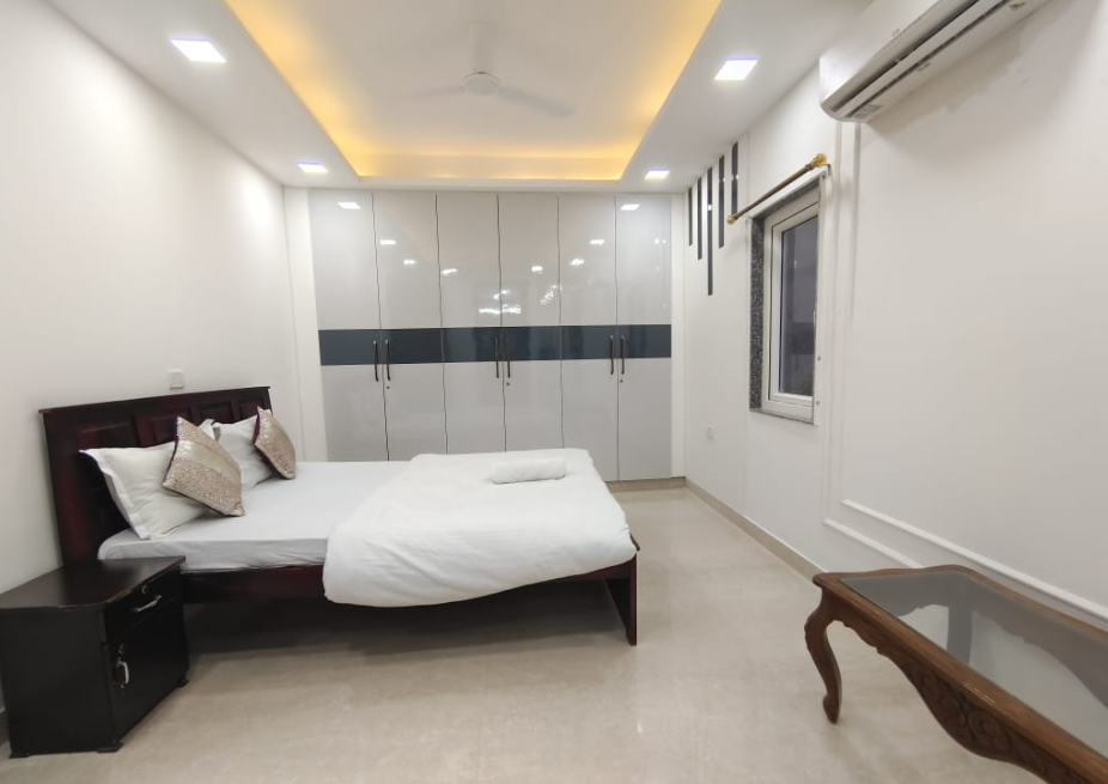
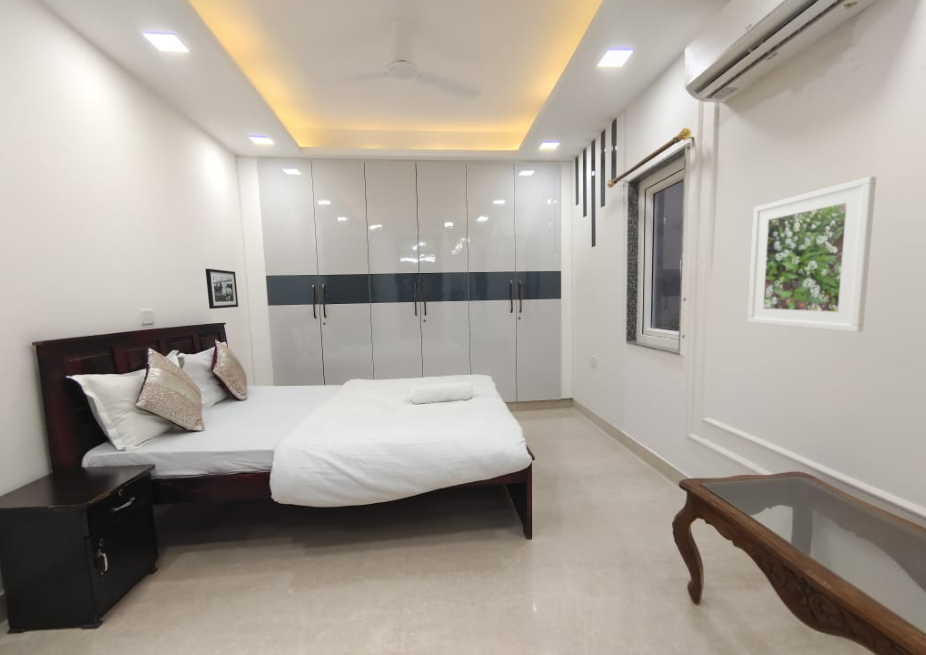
+ picture frame (223, 289)
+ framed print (801, 261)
